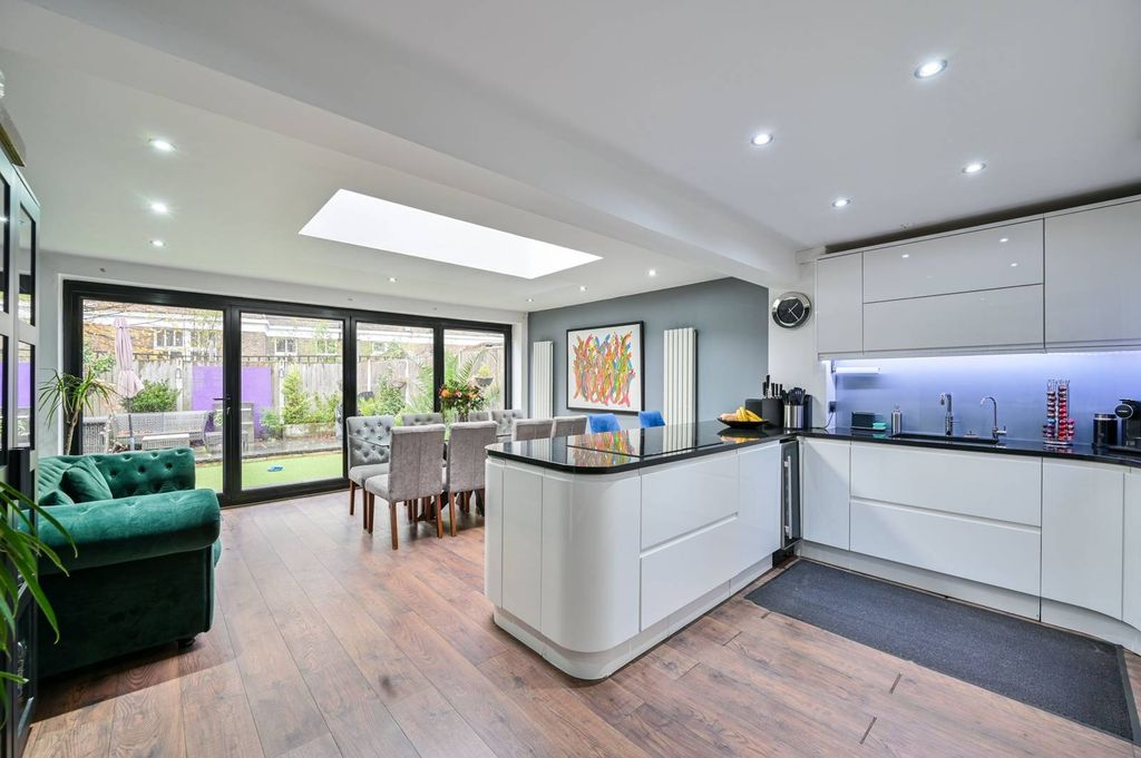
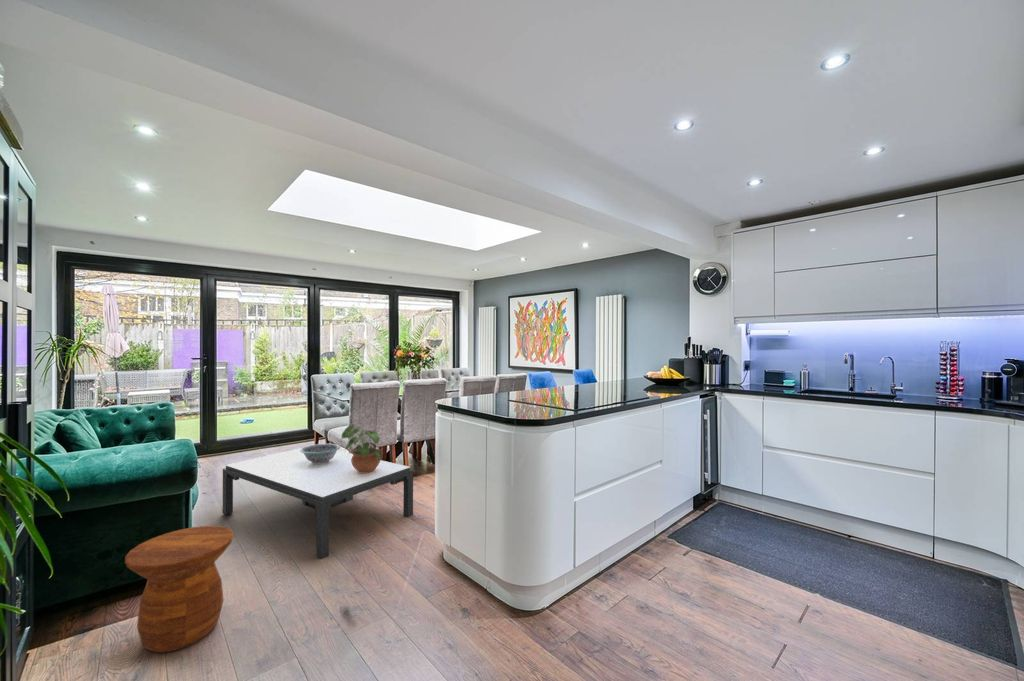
+ potted plant (361, 447)
+ coffee table (317, 490)
+ side table (182, 588)
+ decorative bowl (320, 454)
